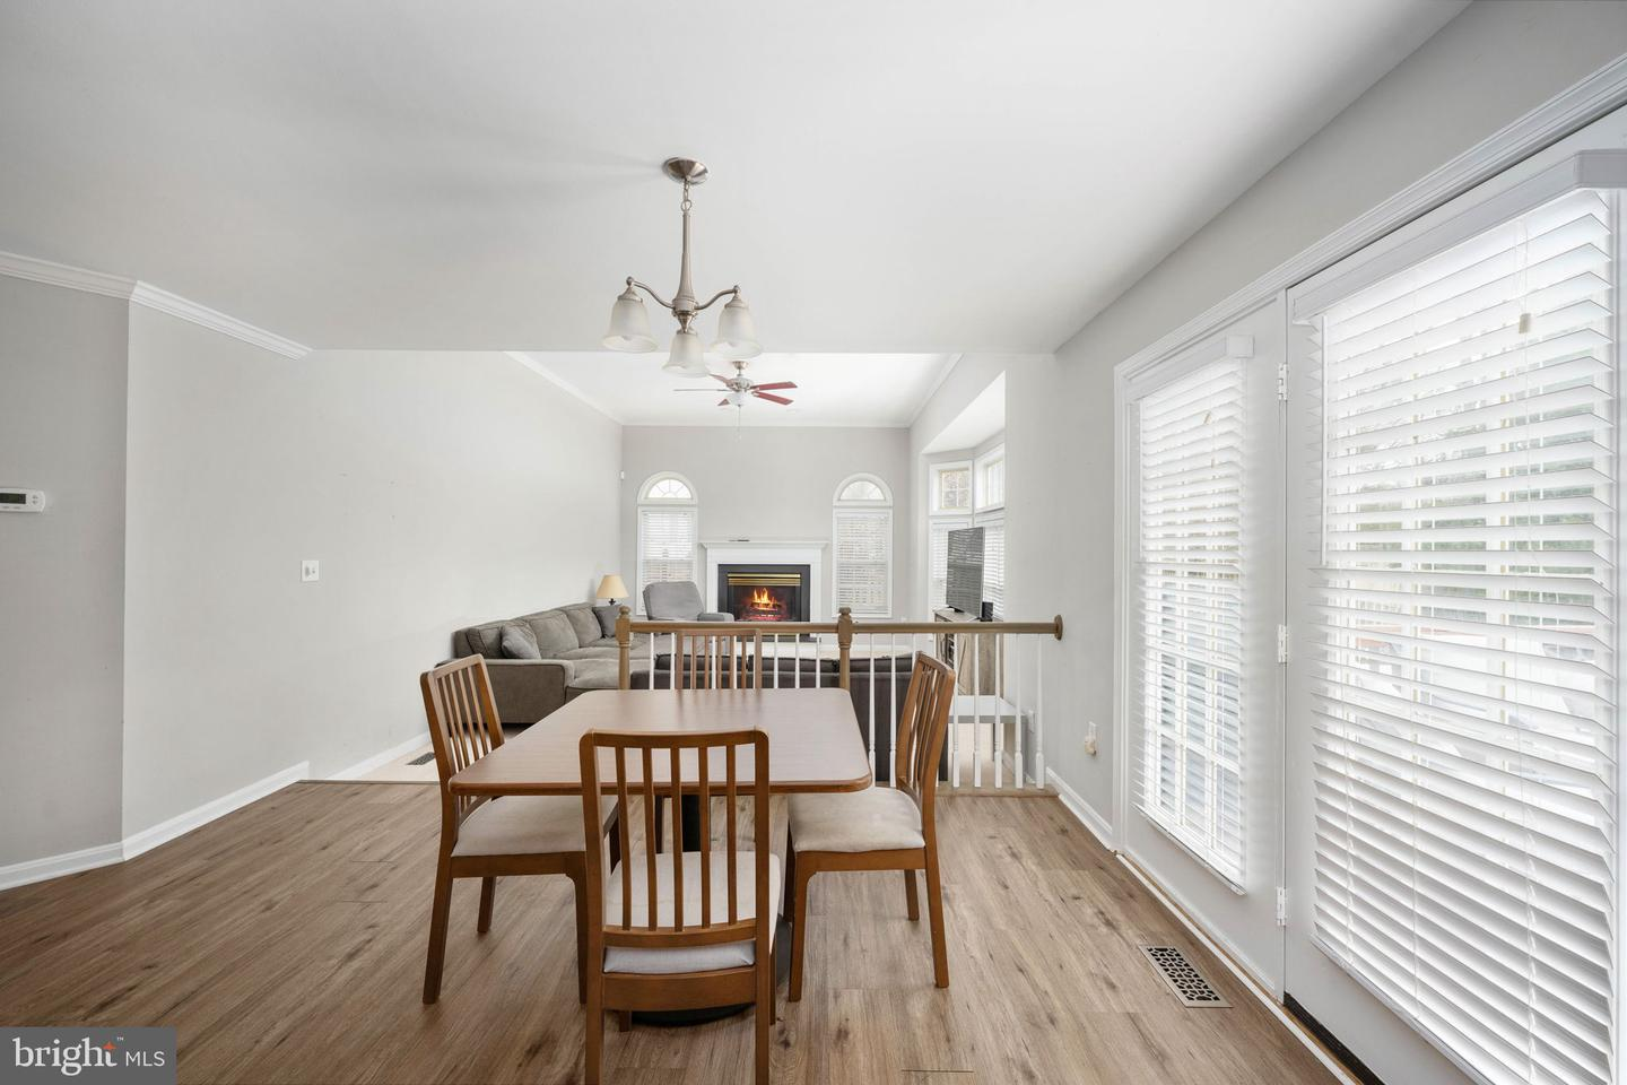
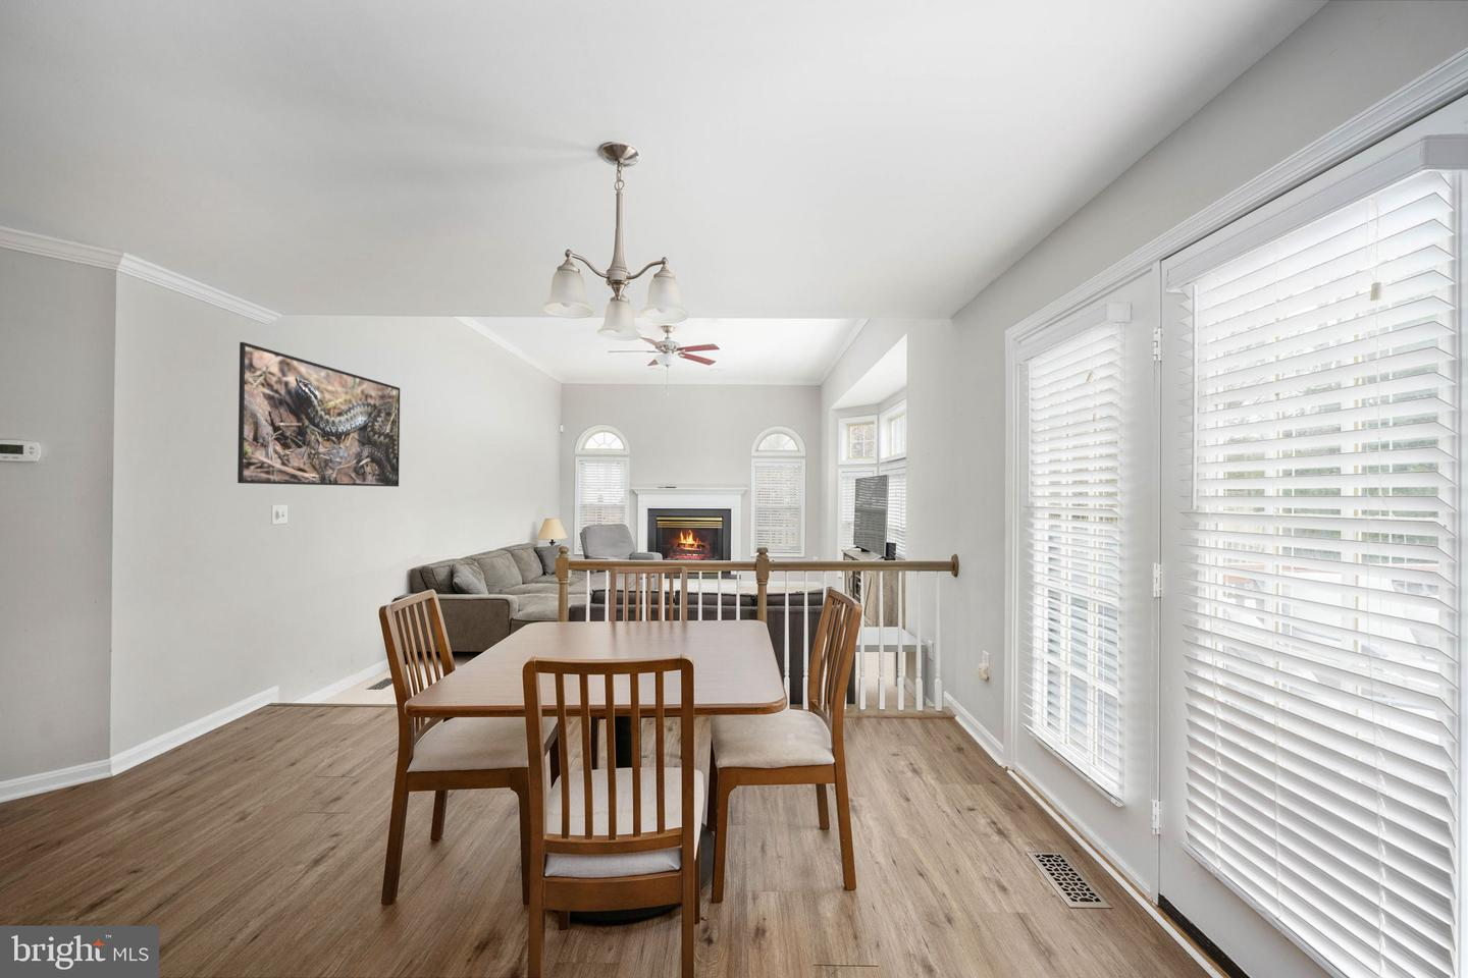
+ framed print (332, 427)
